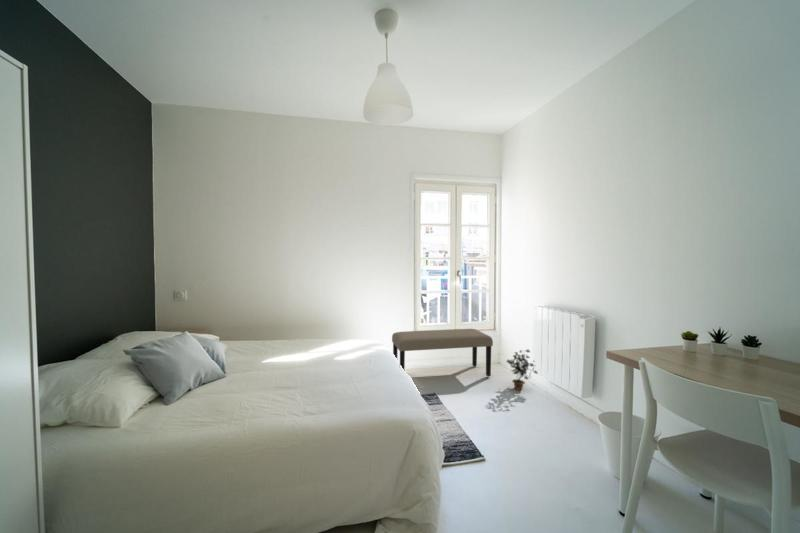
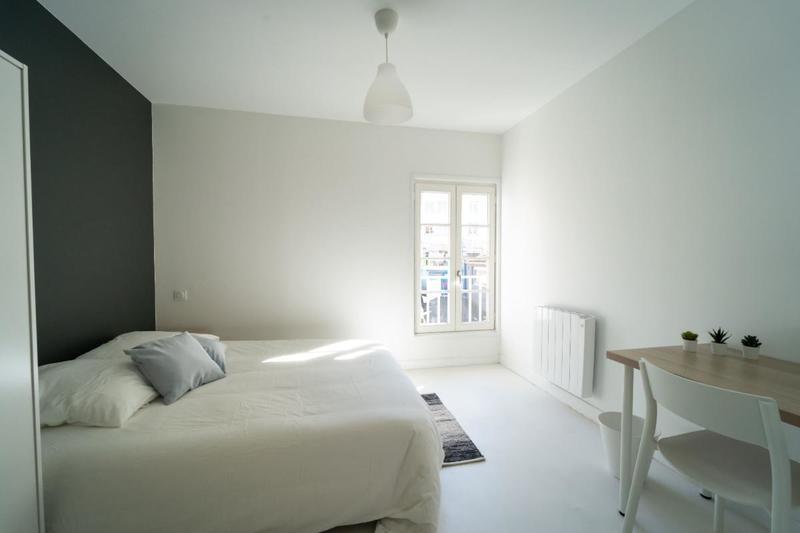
- bench (441, 348)
- potted plant (519, 369)
